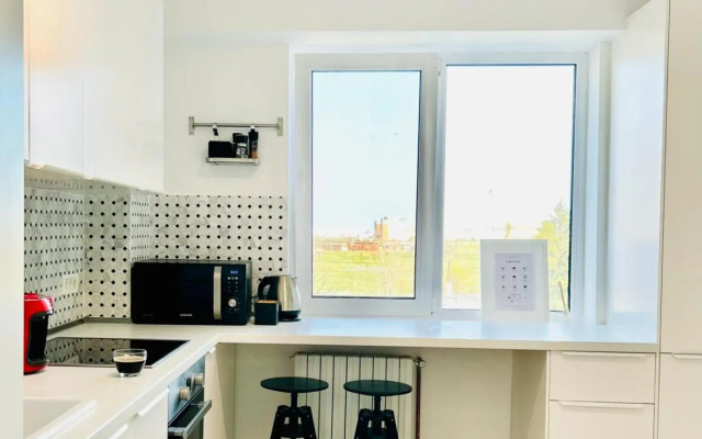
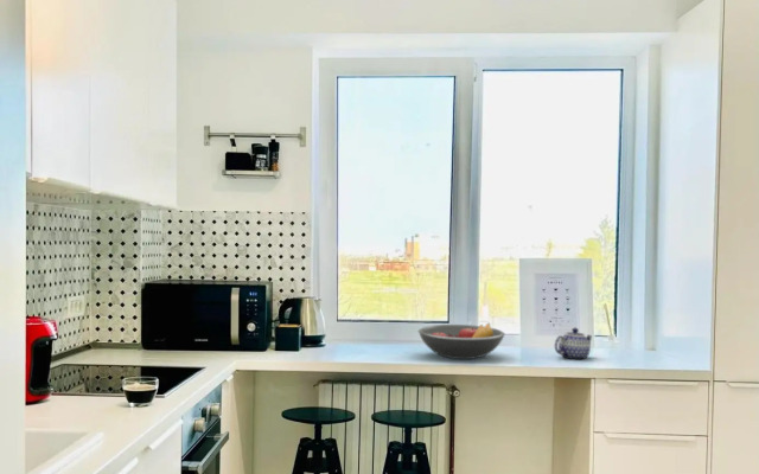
+ teapot (573, 342)
+ fruit bowl (460, 340)
